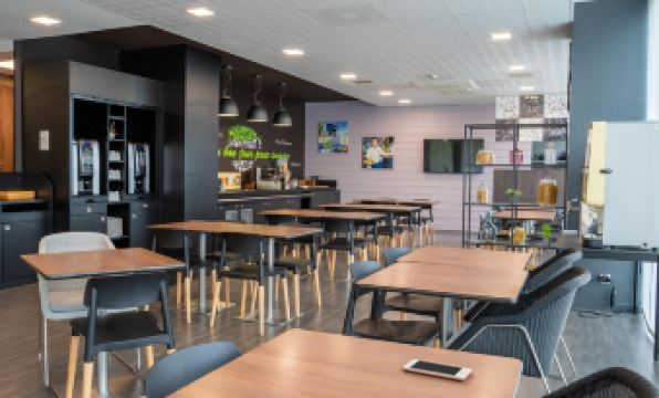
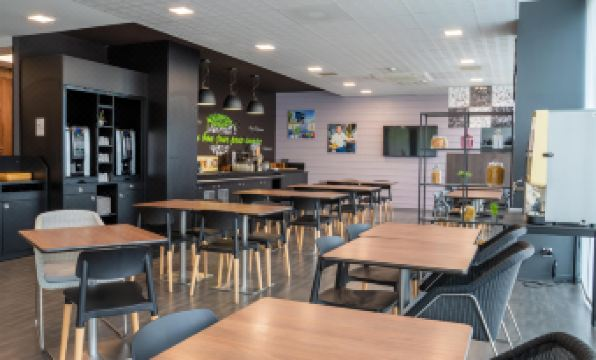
- cell phone (437, 369)
